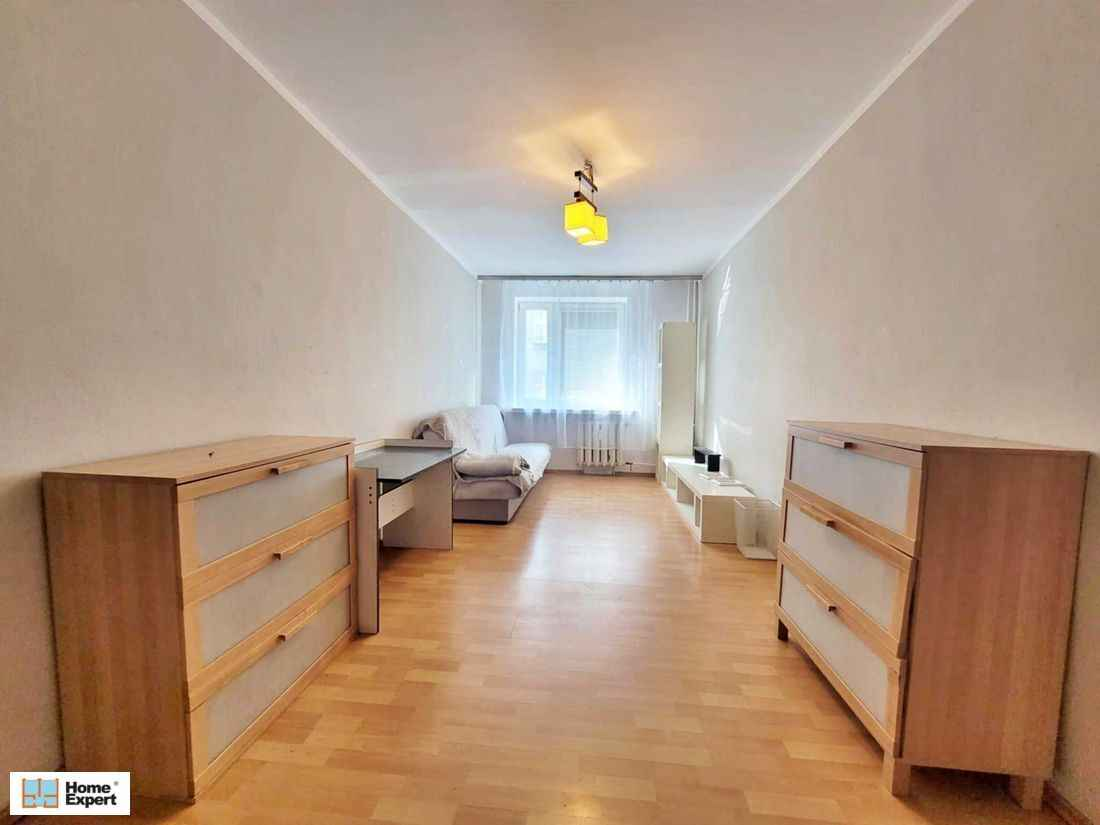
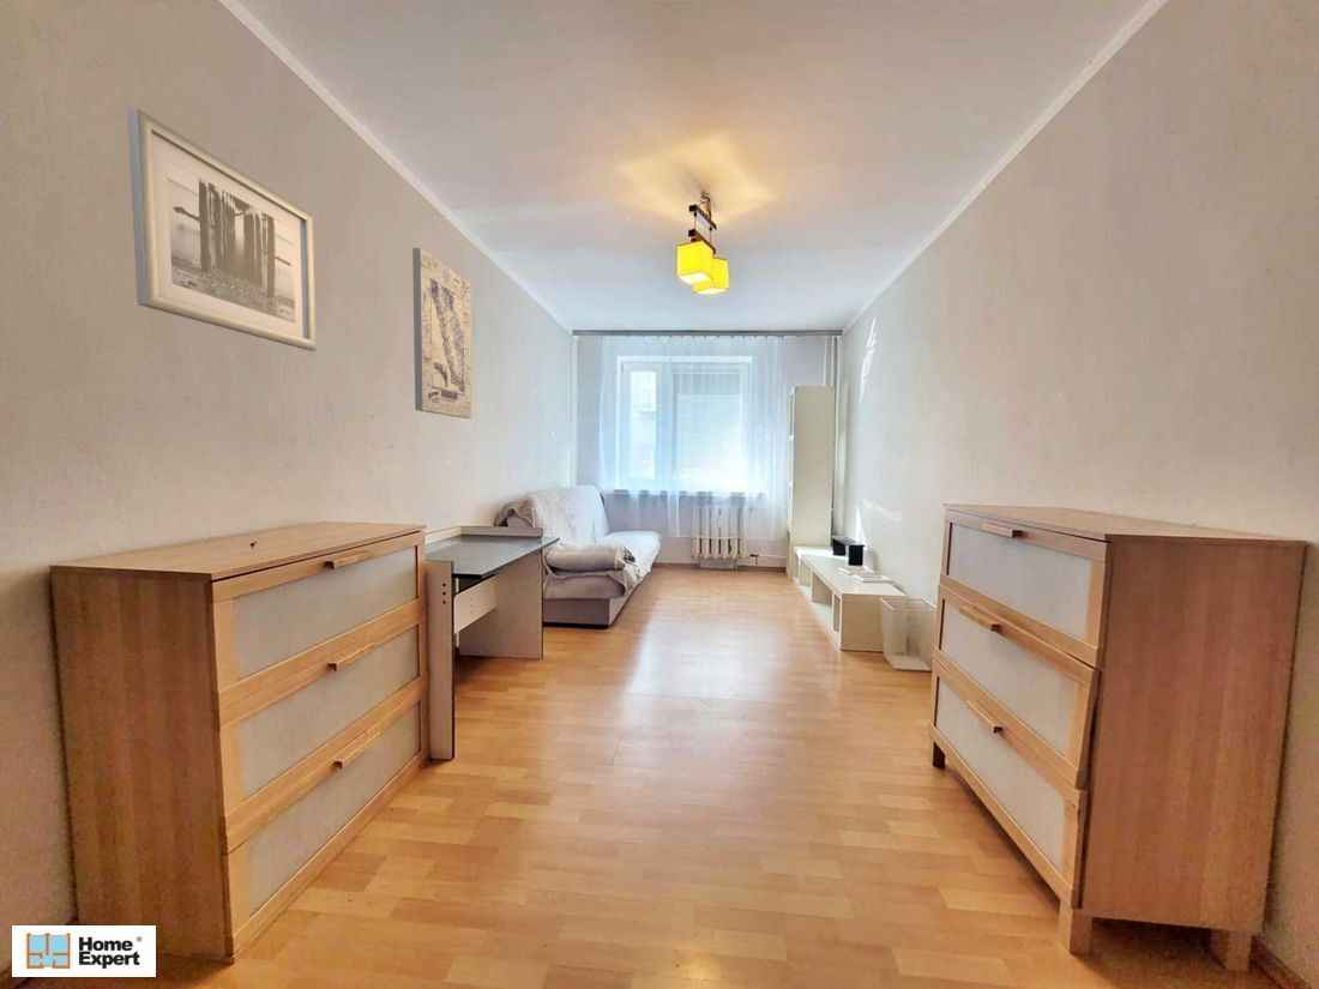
+ wall art (445, 342)
+ wall art (240, 252)
